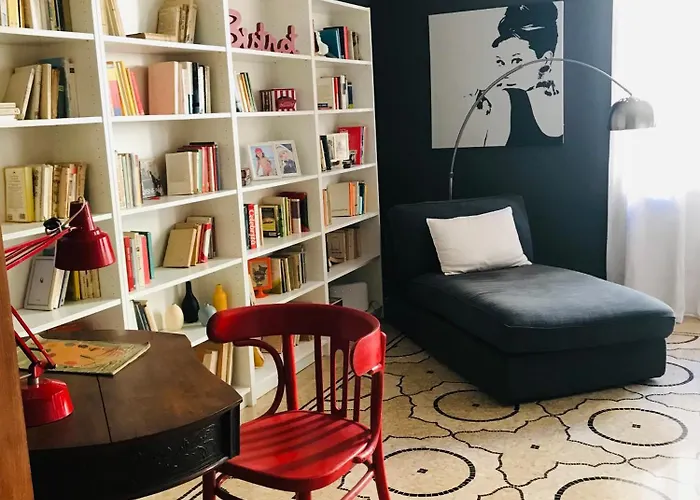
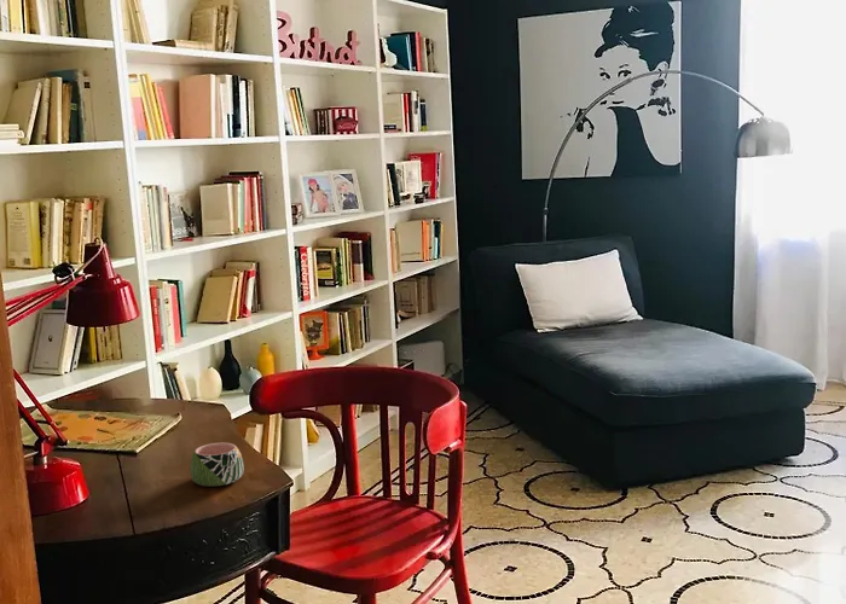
+ mug (218, 461)
